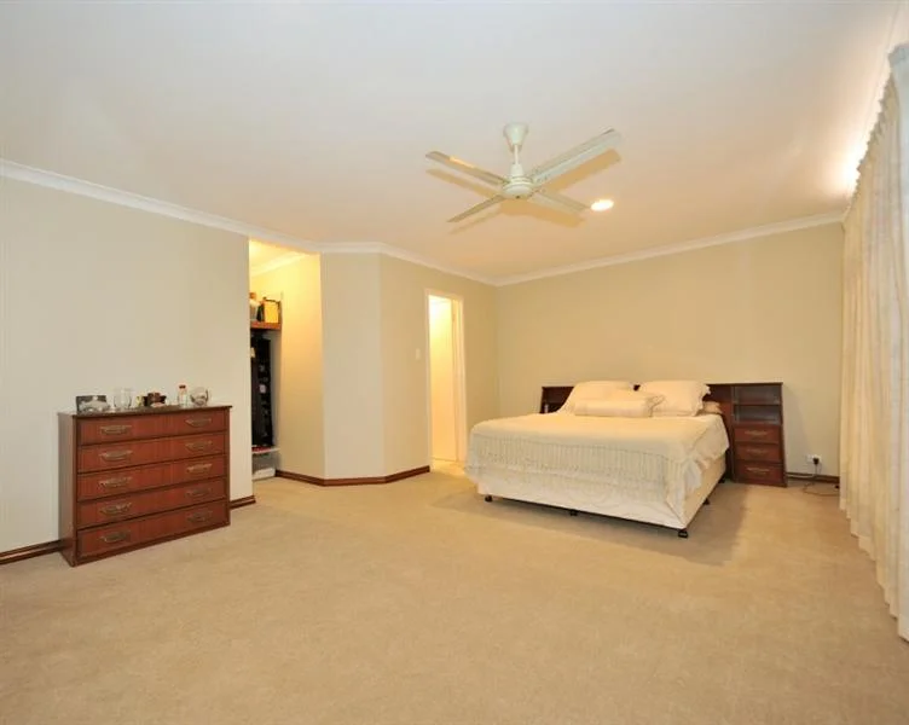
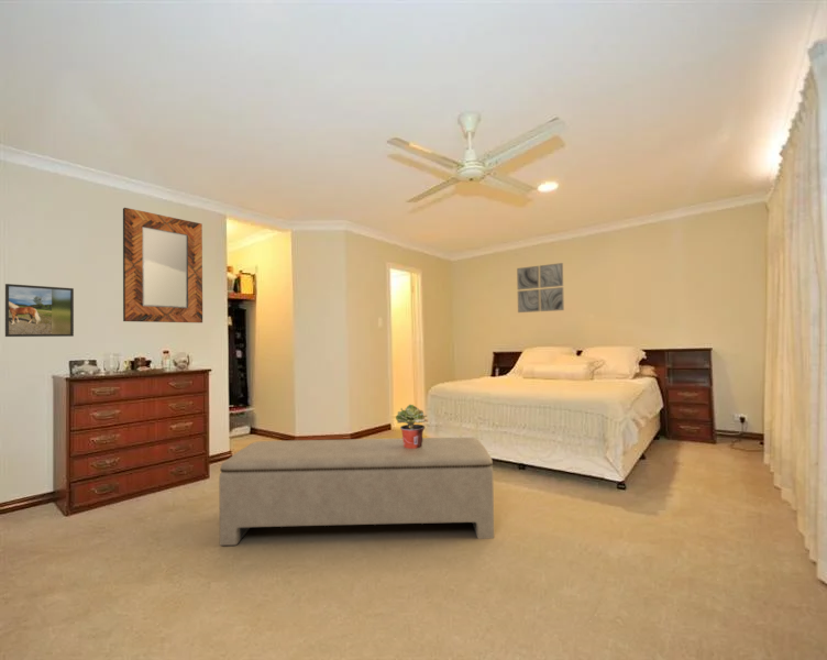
+ wall art (539, 289)
+ bench (362, 484)
+ home mirror (165, 268)
+ potted plant (411, 425)
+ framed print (41, 311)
